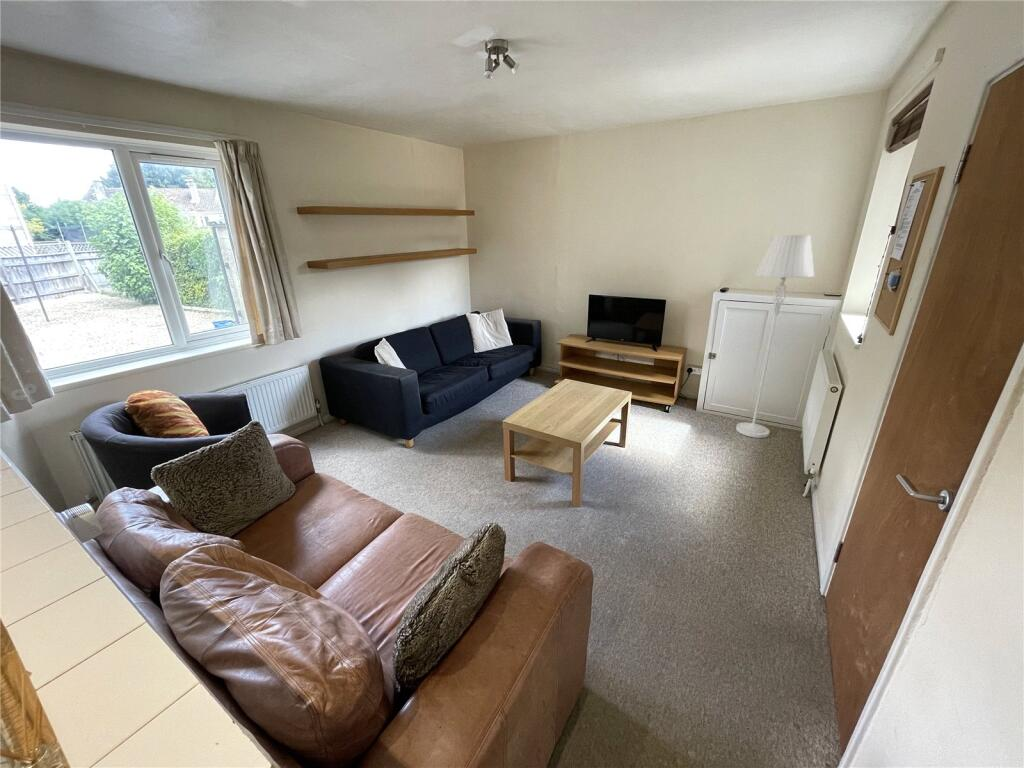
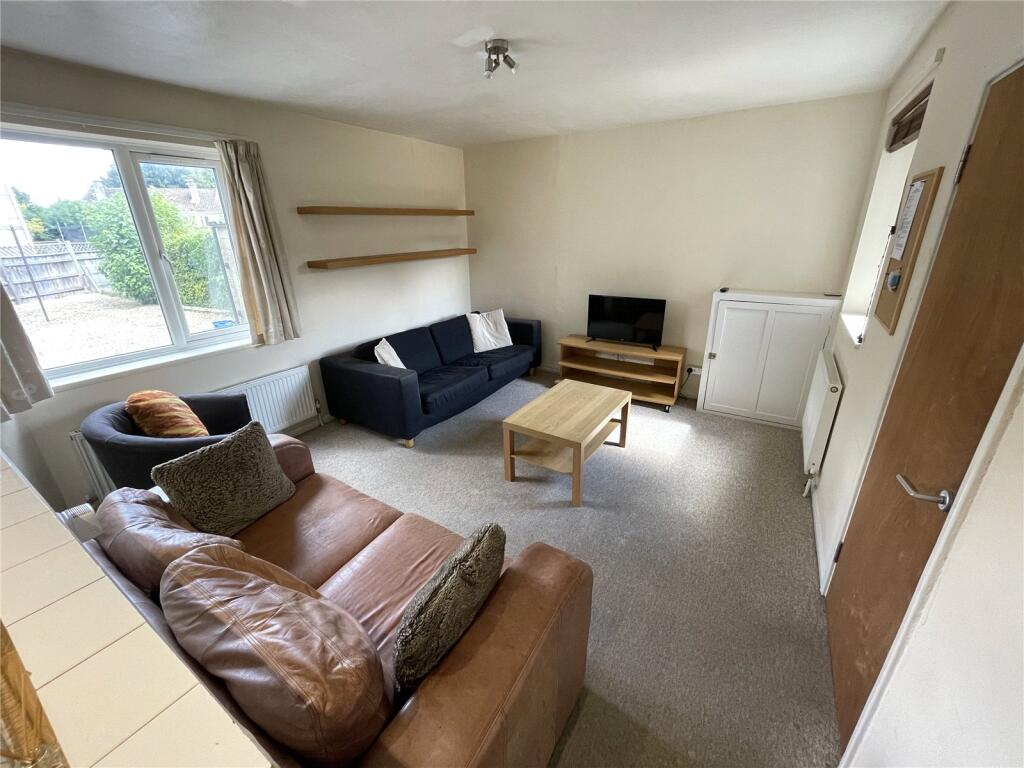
- floor lamp (770, 341)
